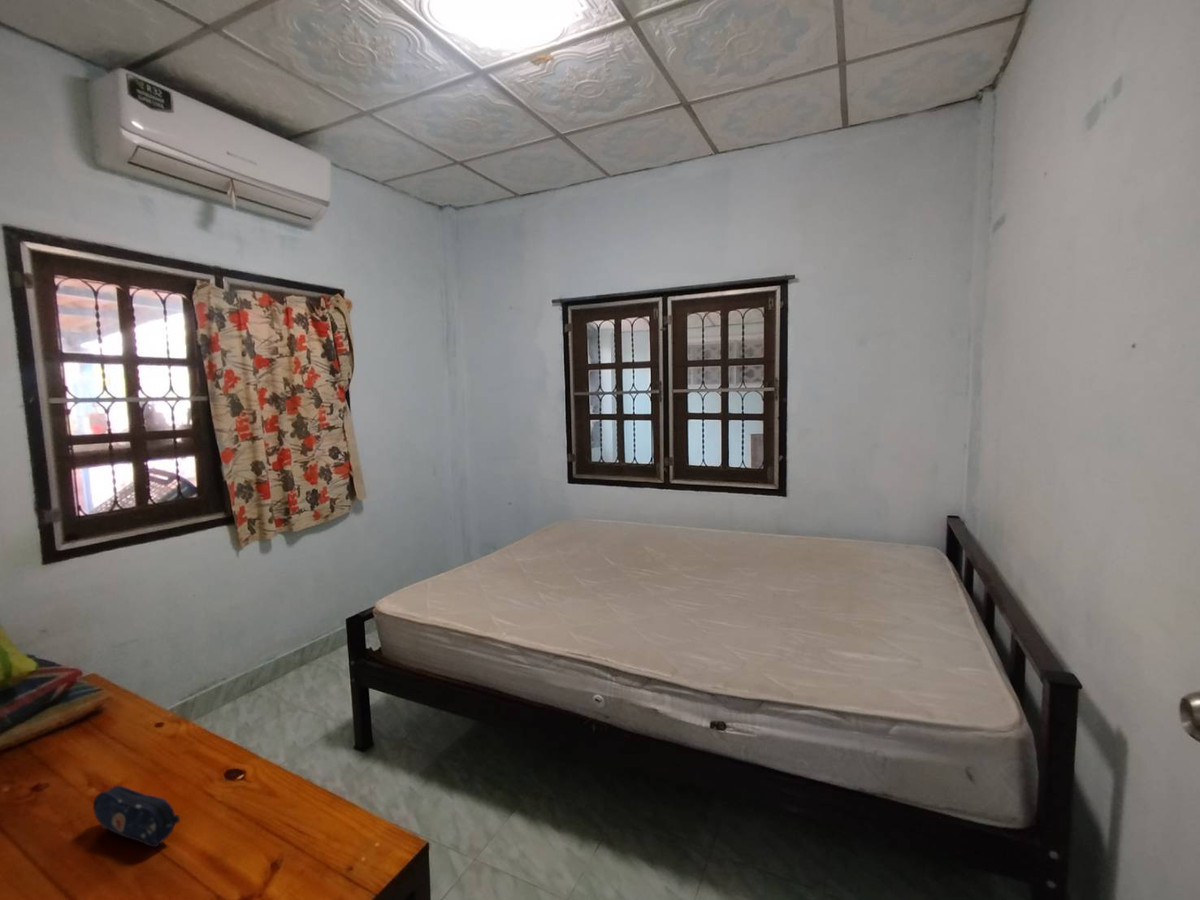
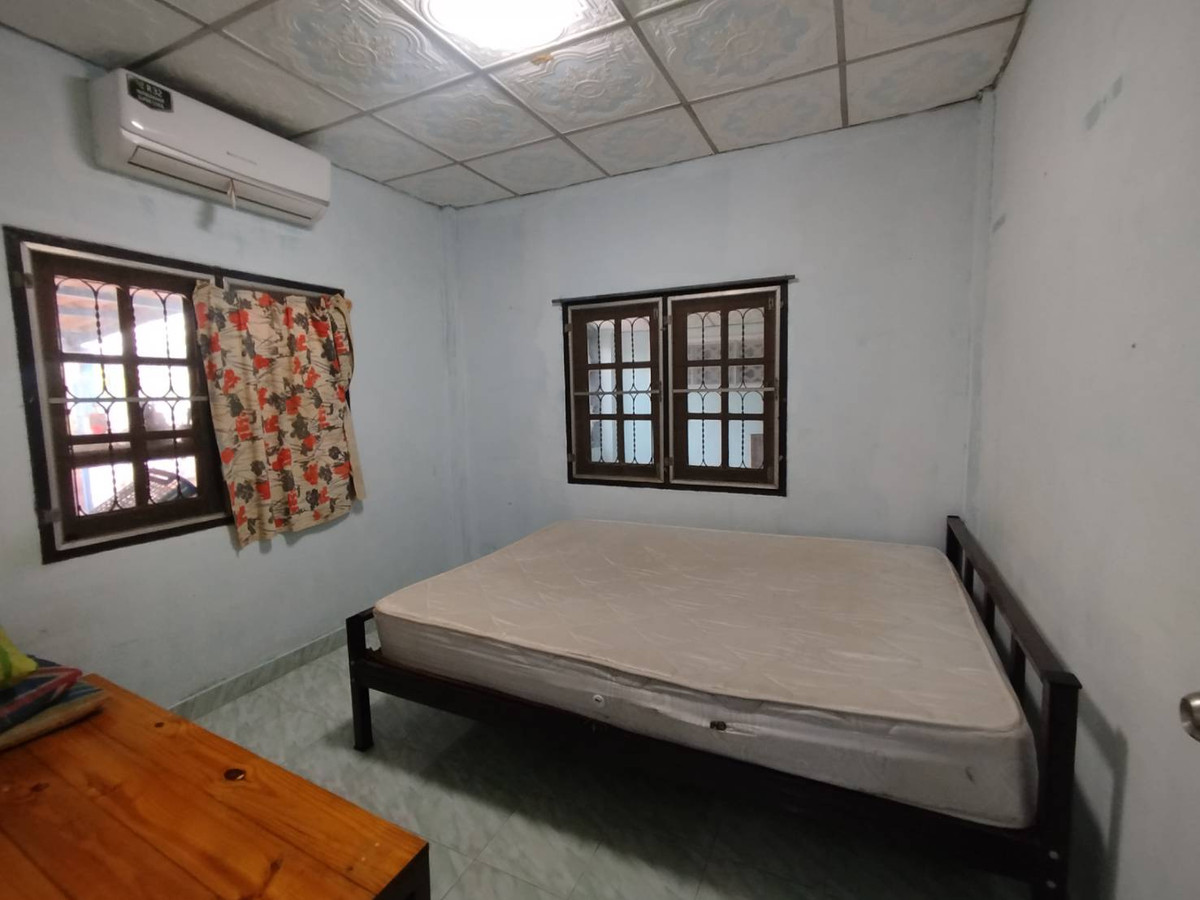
- pencil case (133, 814)
